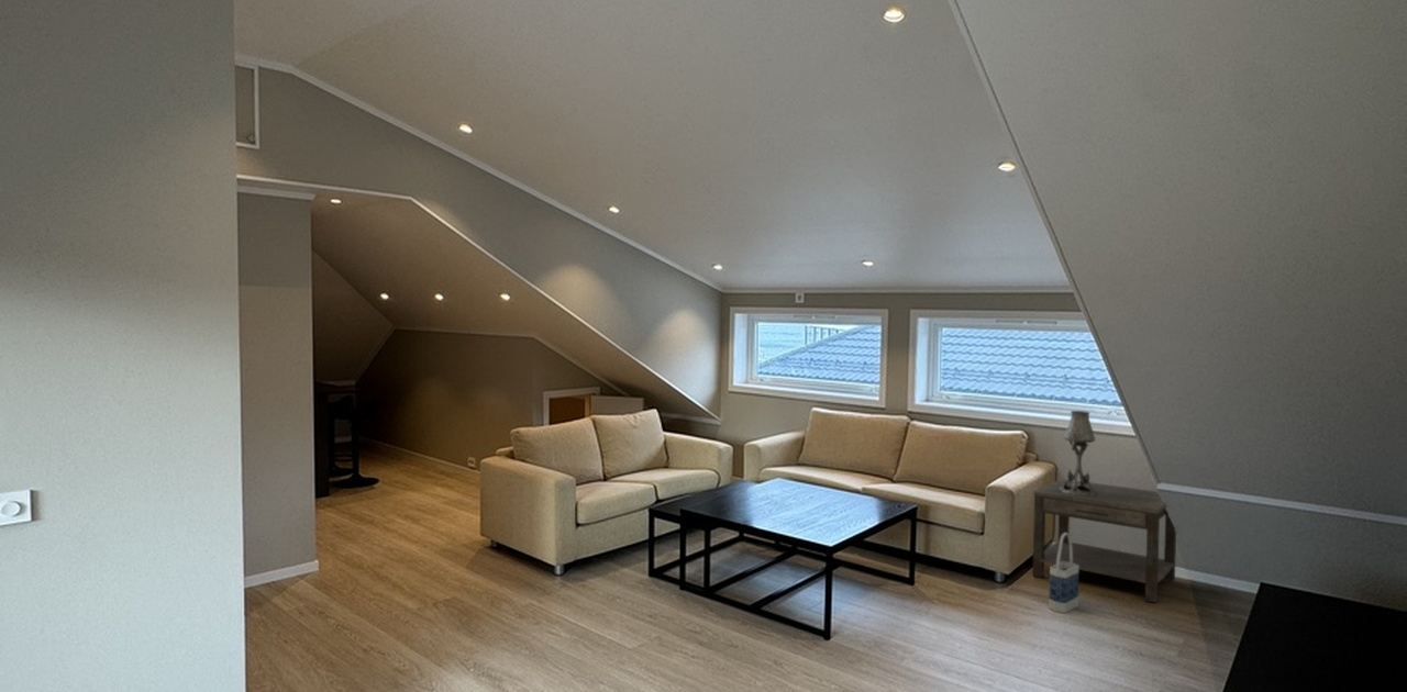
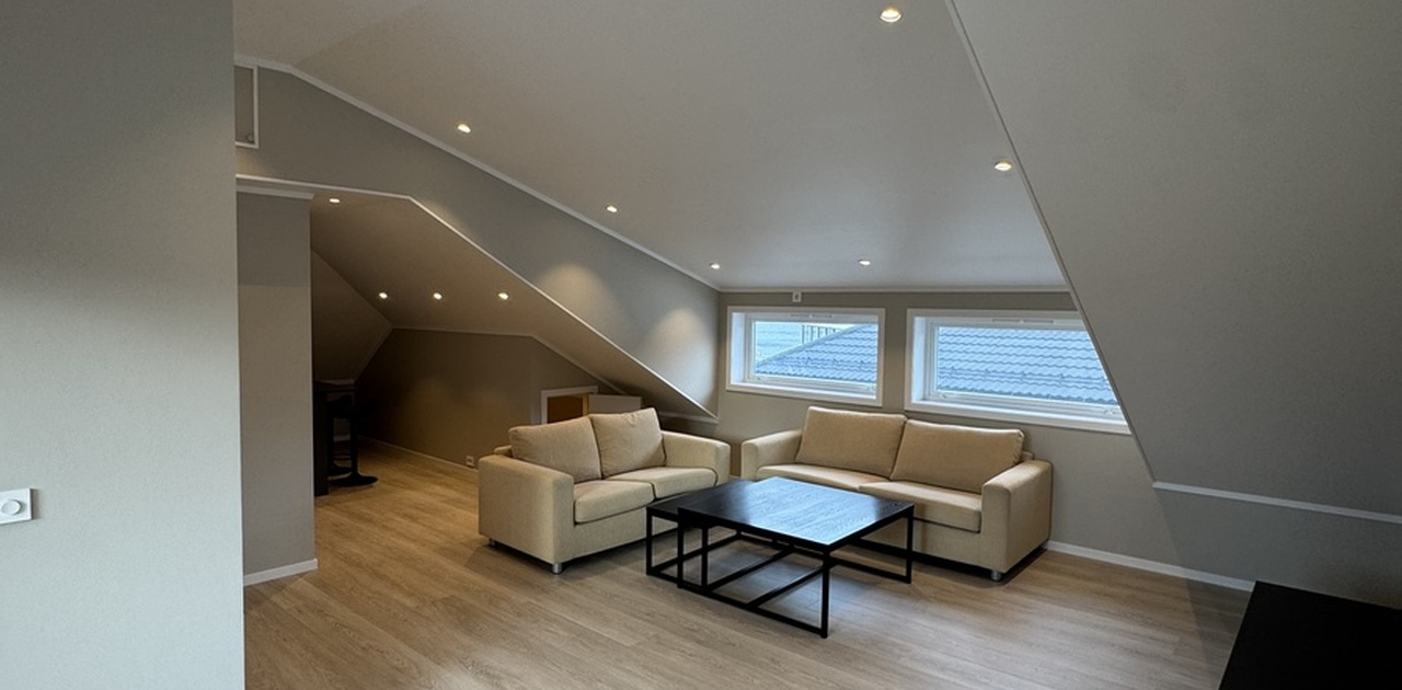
- table lamp (1078, 451)
- side table (1099, 547)
- bag (1064, 570)
